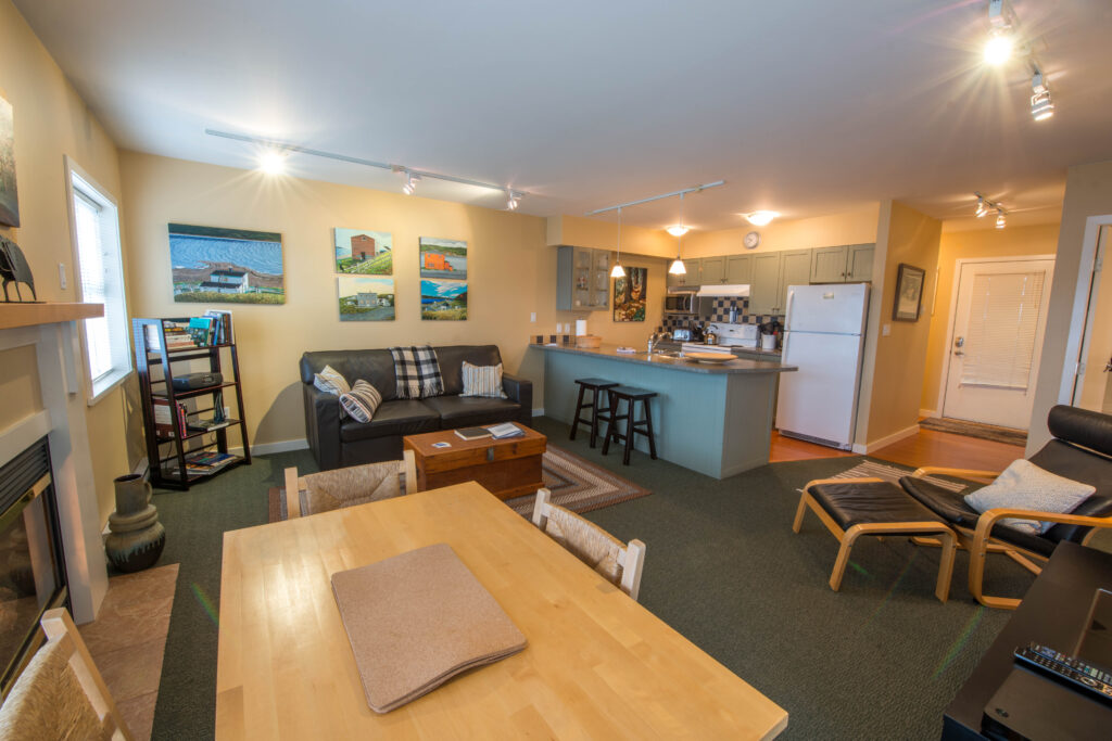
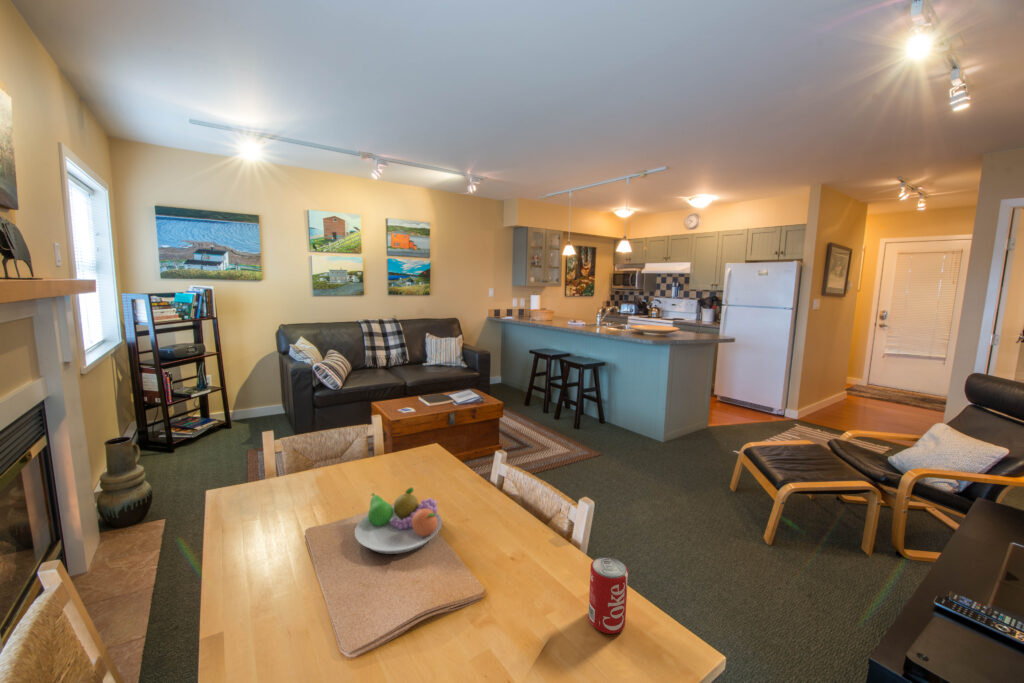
+ fruit bowl (398, 515)
+ beverage can (607, 594)
